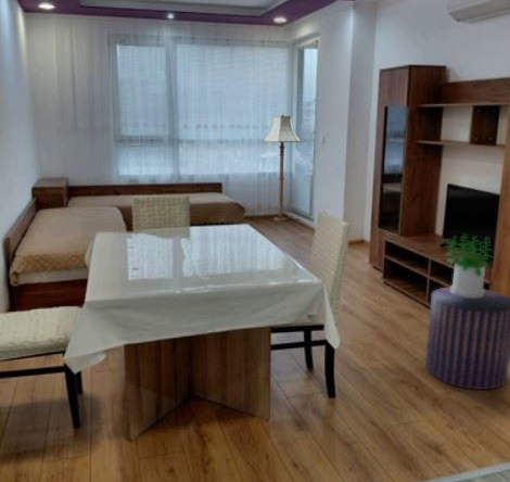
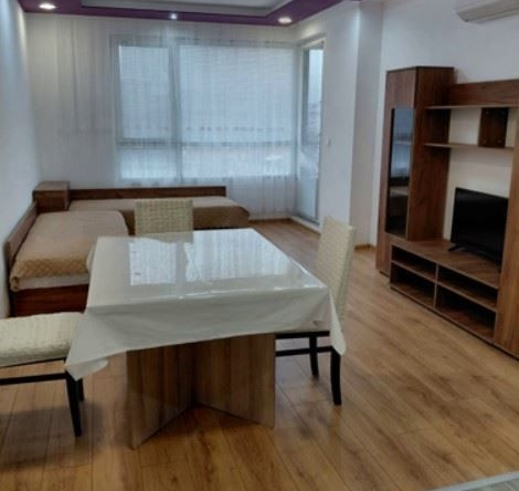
- stool (469, 334)
- floor lamp (281, 167)
- potted plant (467, 264)
